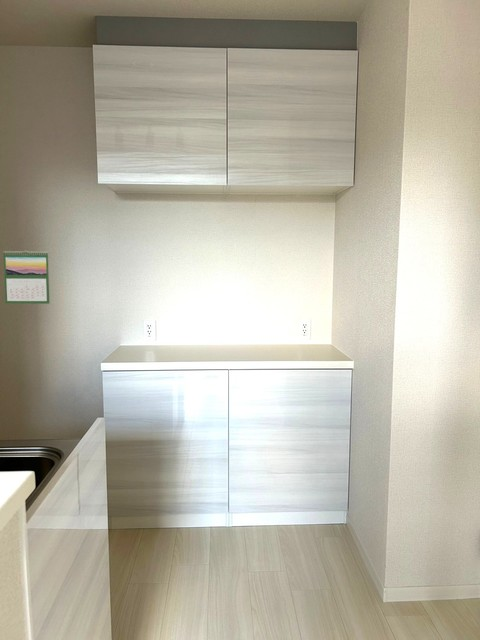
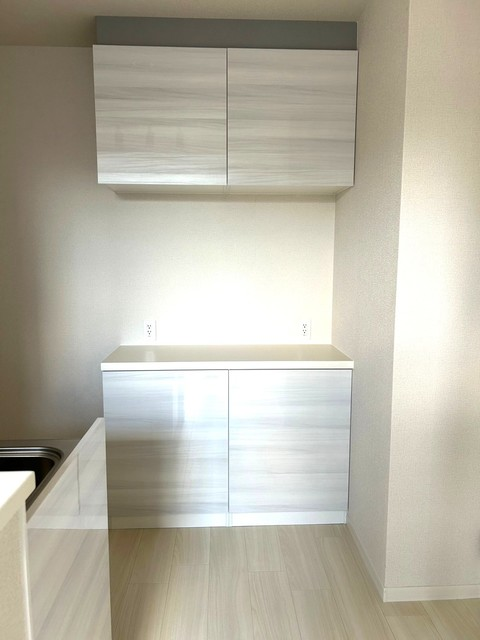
- calendar (26, 277)
